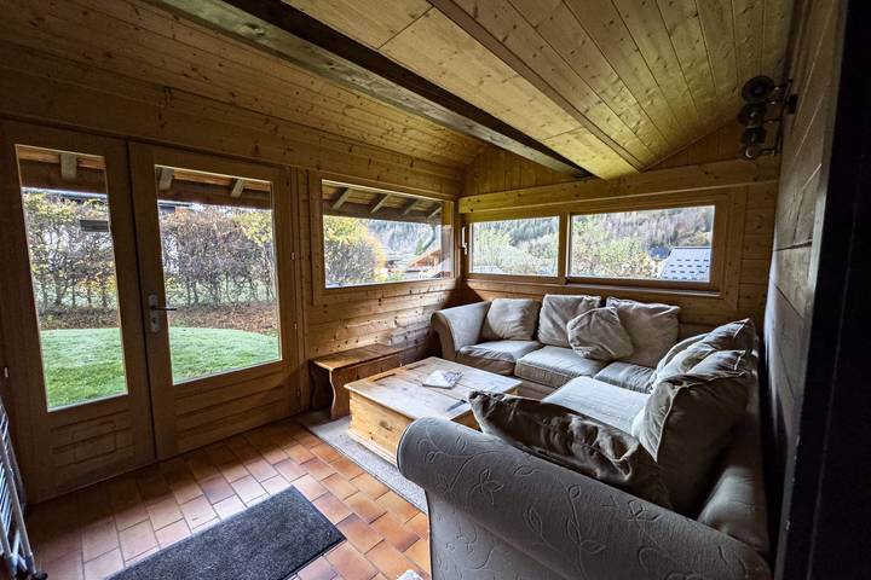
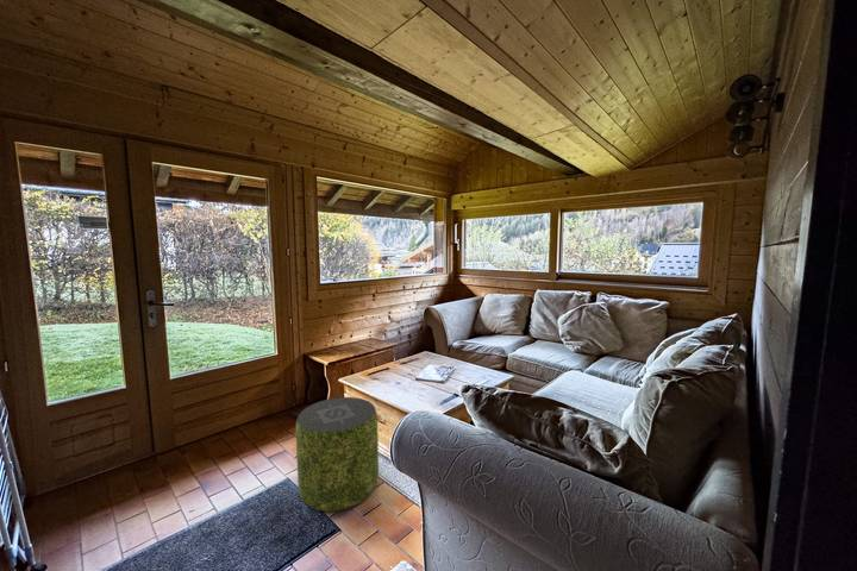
+ pouf (338, 448)
